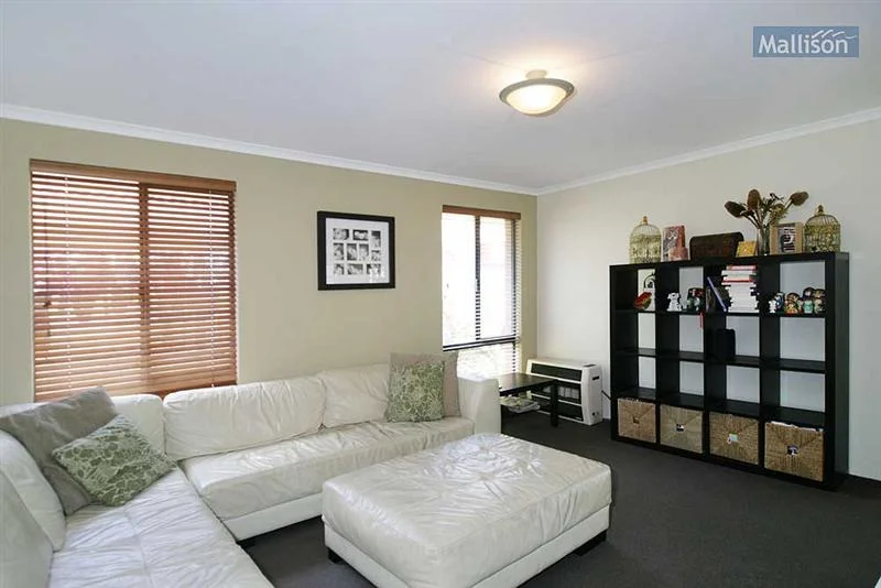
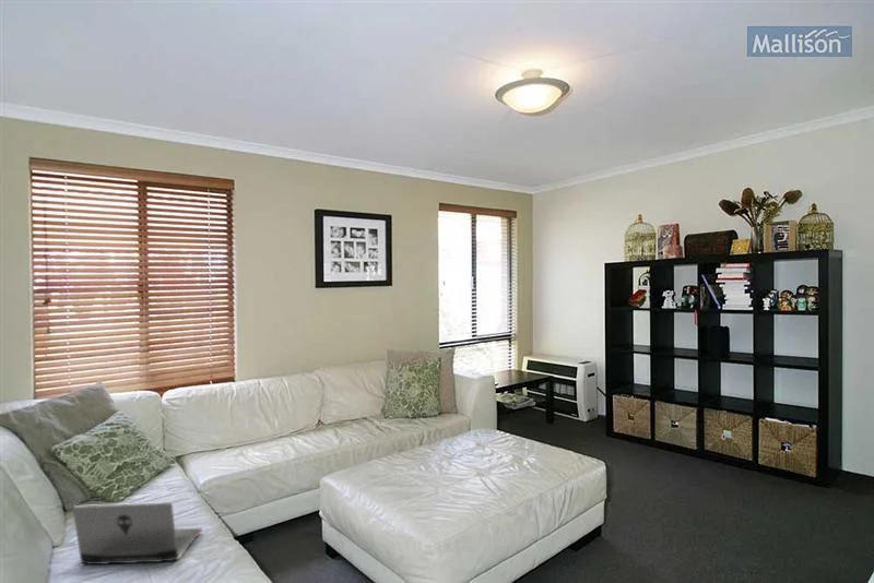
+ laptop computer (142, 520)
